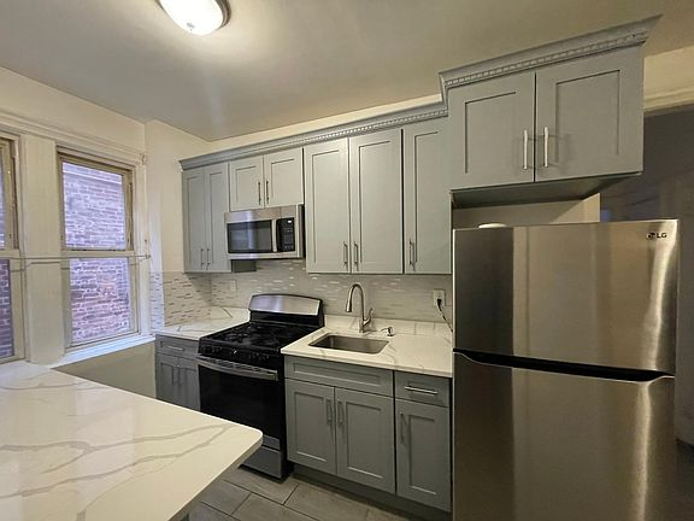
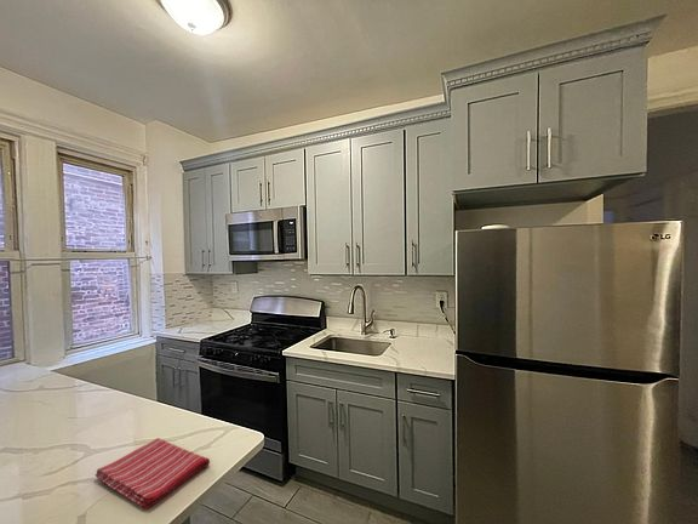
+ dish towel (154, 467)
